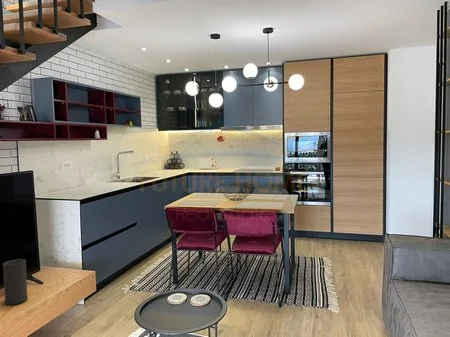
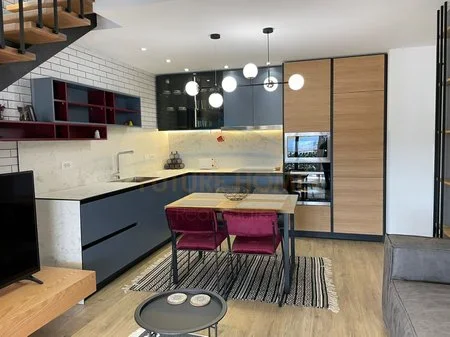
- speaker (15, 281)
